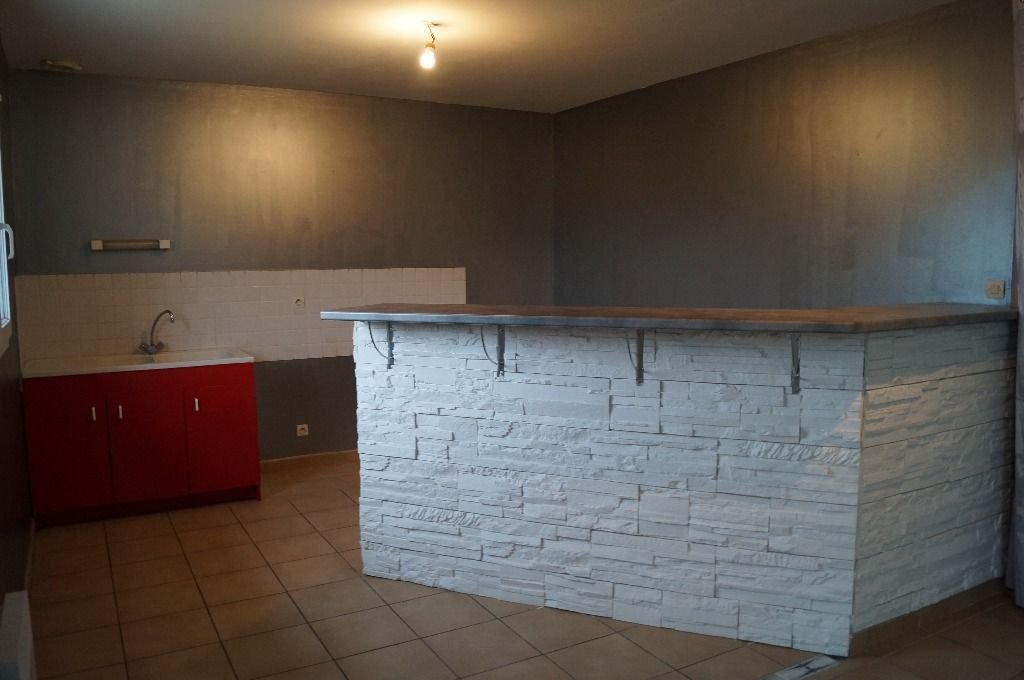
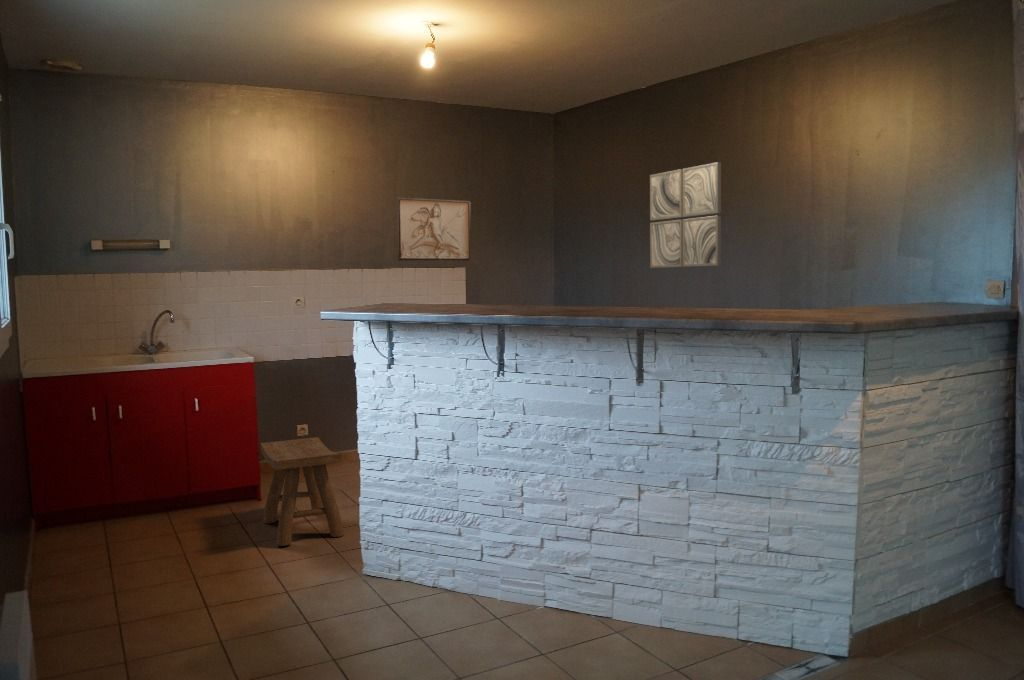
+ relief panel (435, 229)
+ stool (297, 488)
+ wall art (683, 219)
